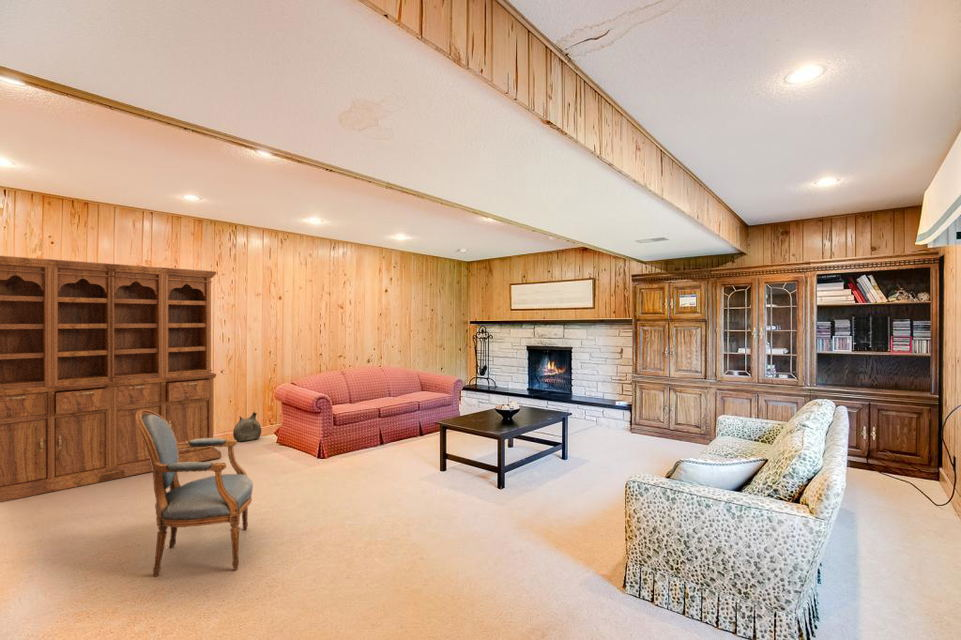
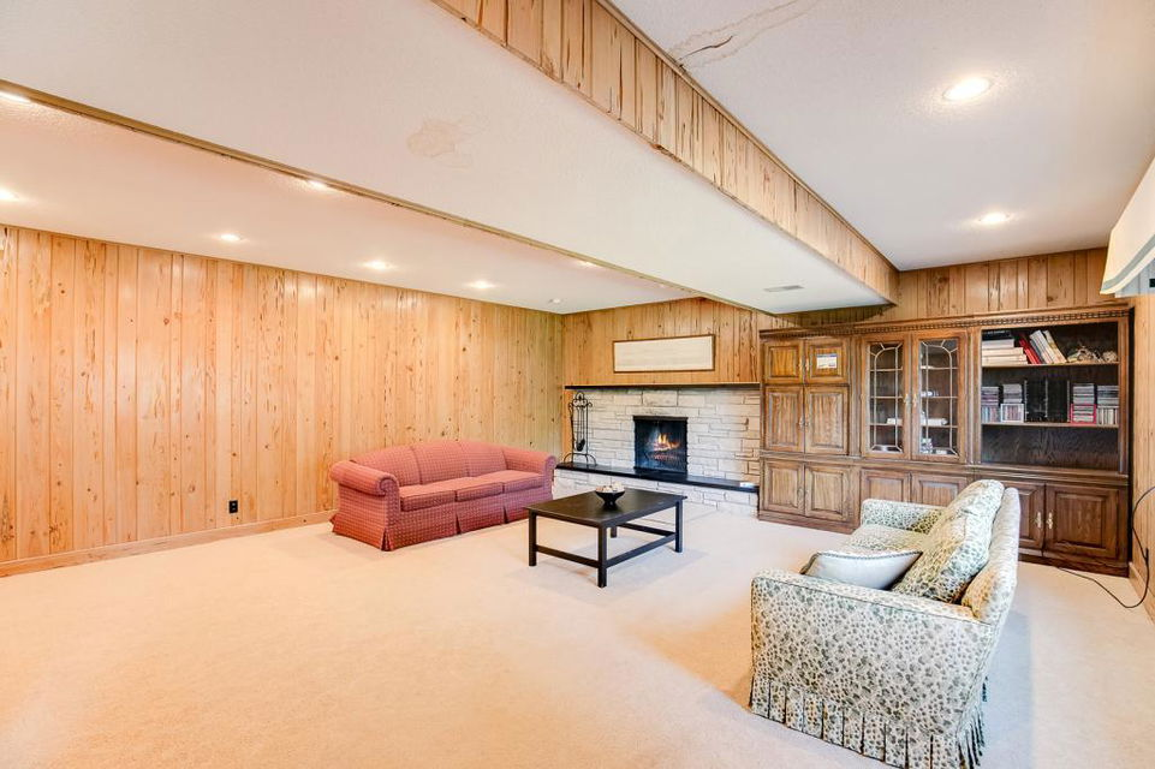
- bookcase (106, 369)
- armchair (197, 481)
- ceramic jug (247, 426)
